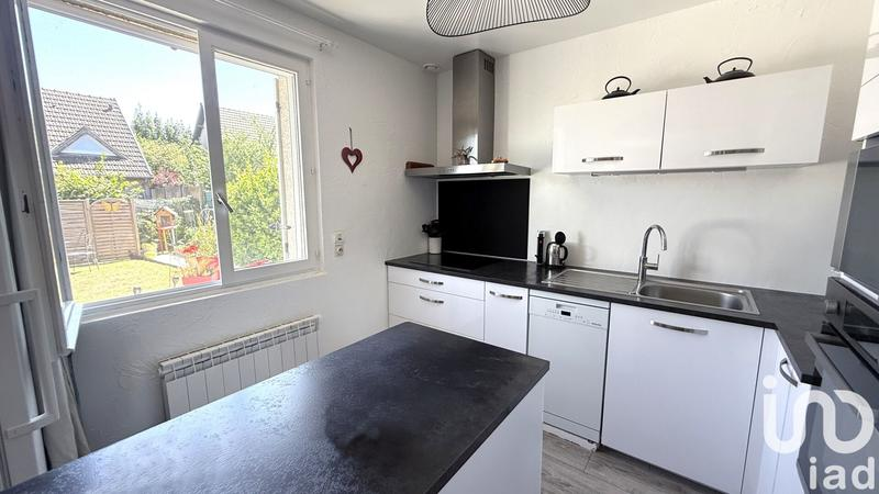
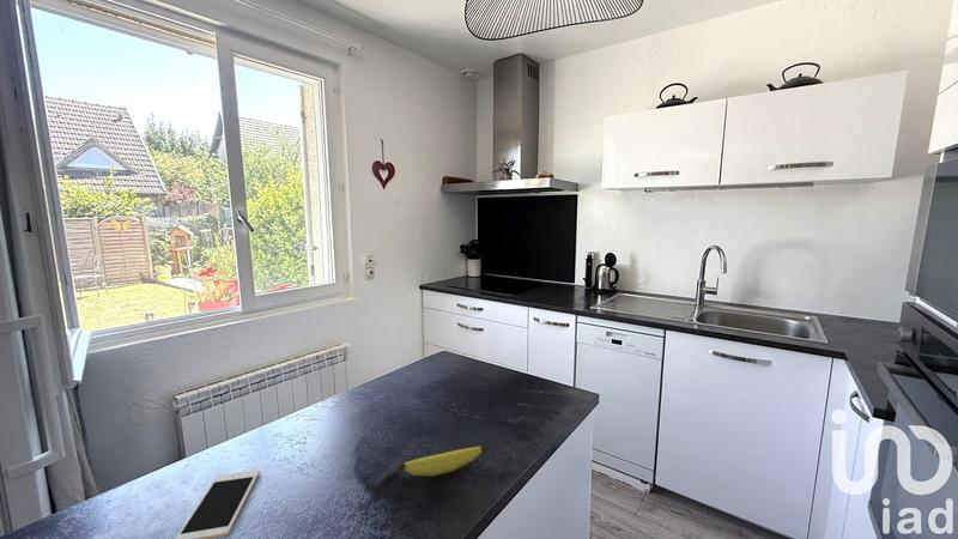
+ banana (442, 459)
+ cell phone (222, 502)
